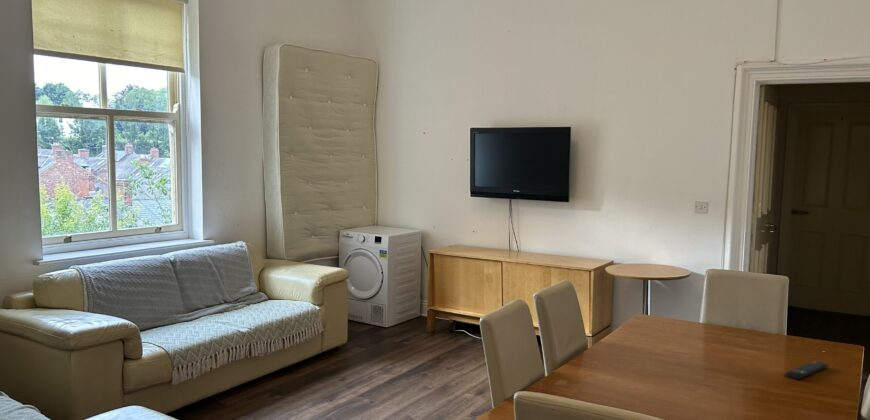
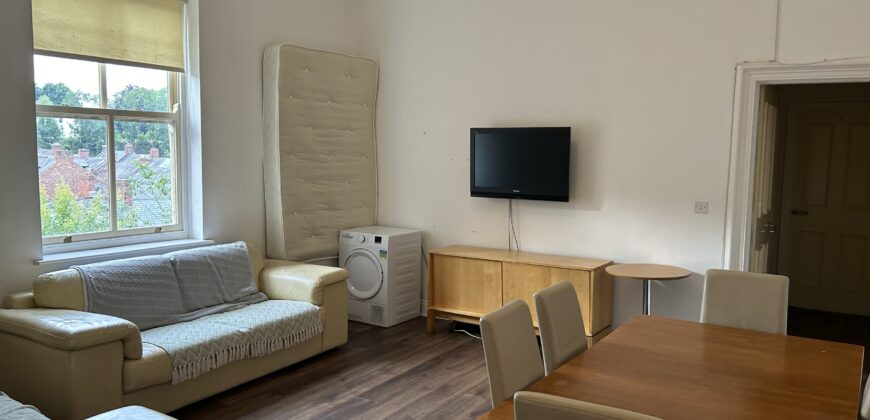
- remote control (807, 370)
